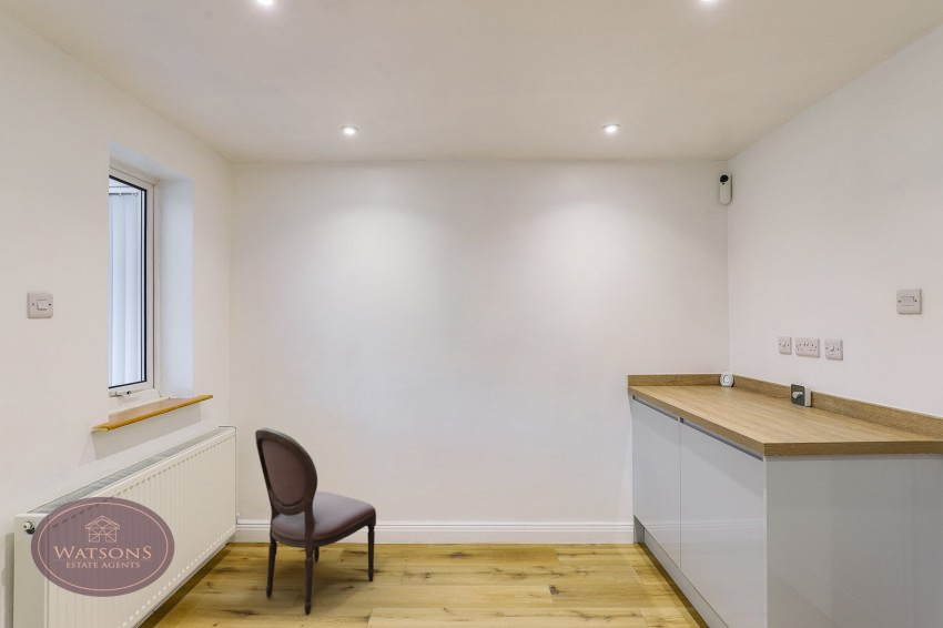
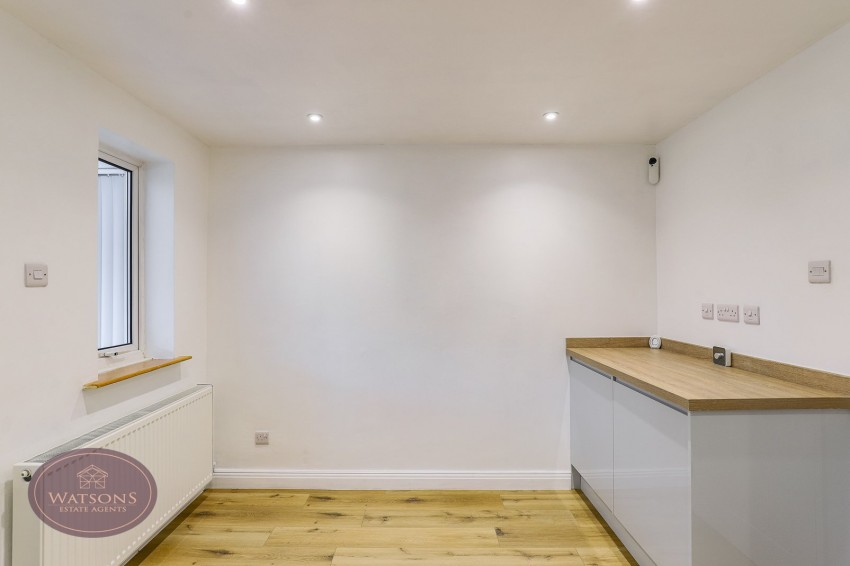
- dining chair (318, 502)
